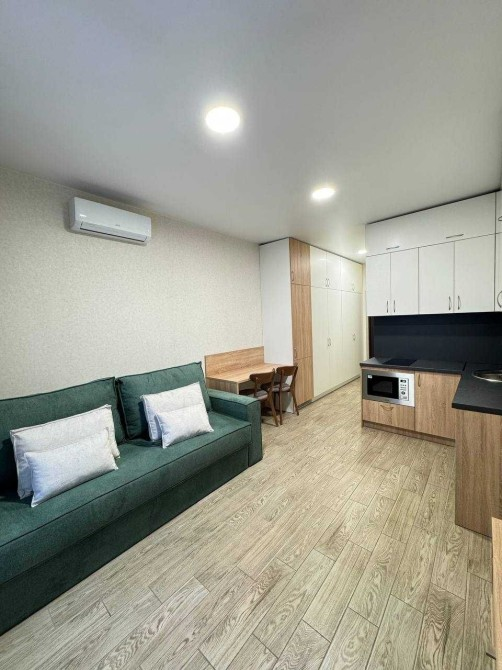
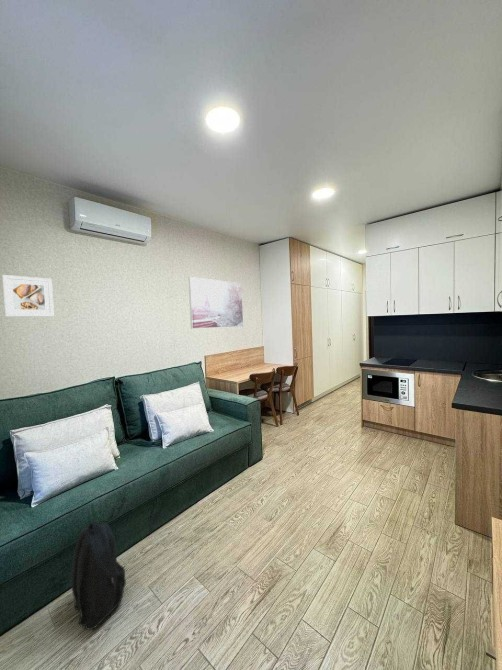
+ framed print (29, 296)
+ backpack (96, 563)
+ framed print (218, 304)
